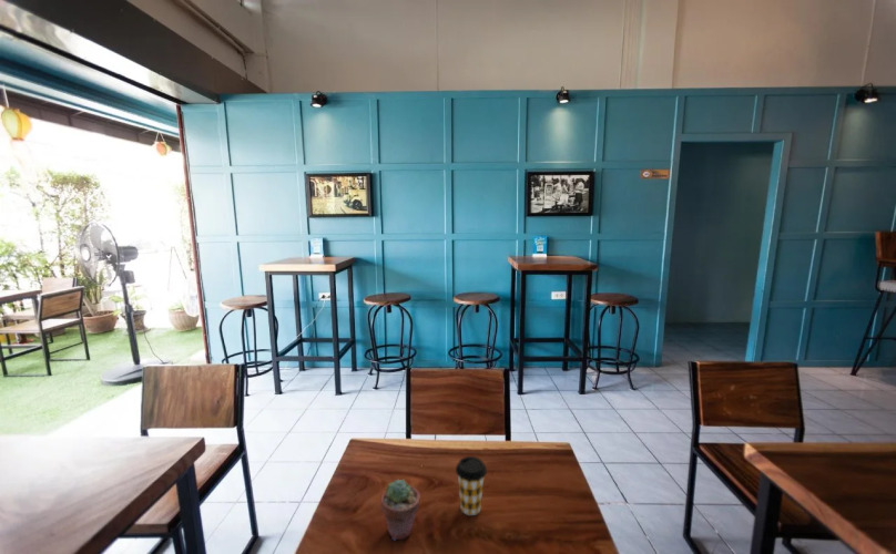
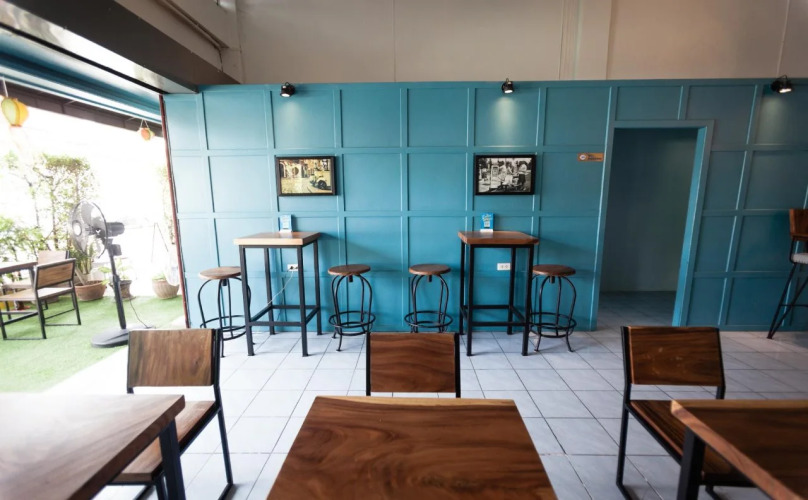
- coffee cup (470, 485)
- potted succulent (400, 505)
